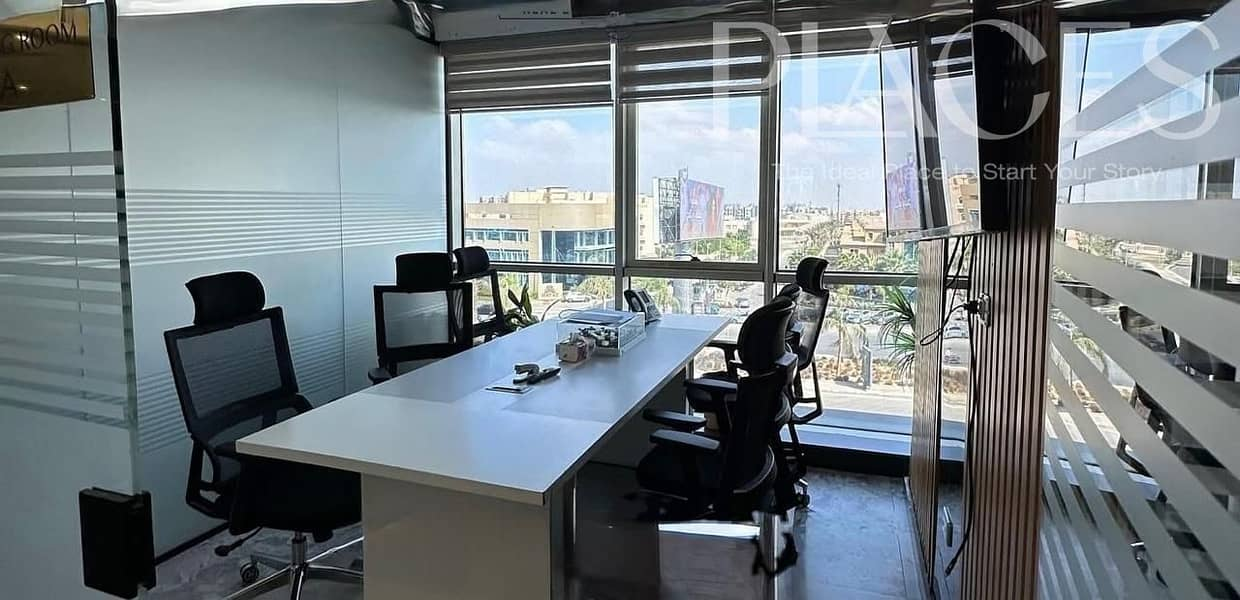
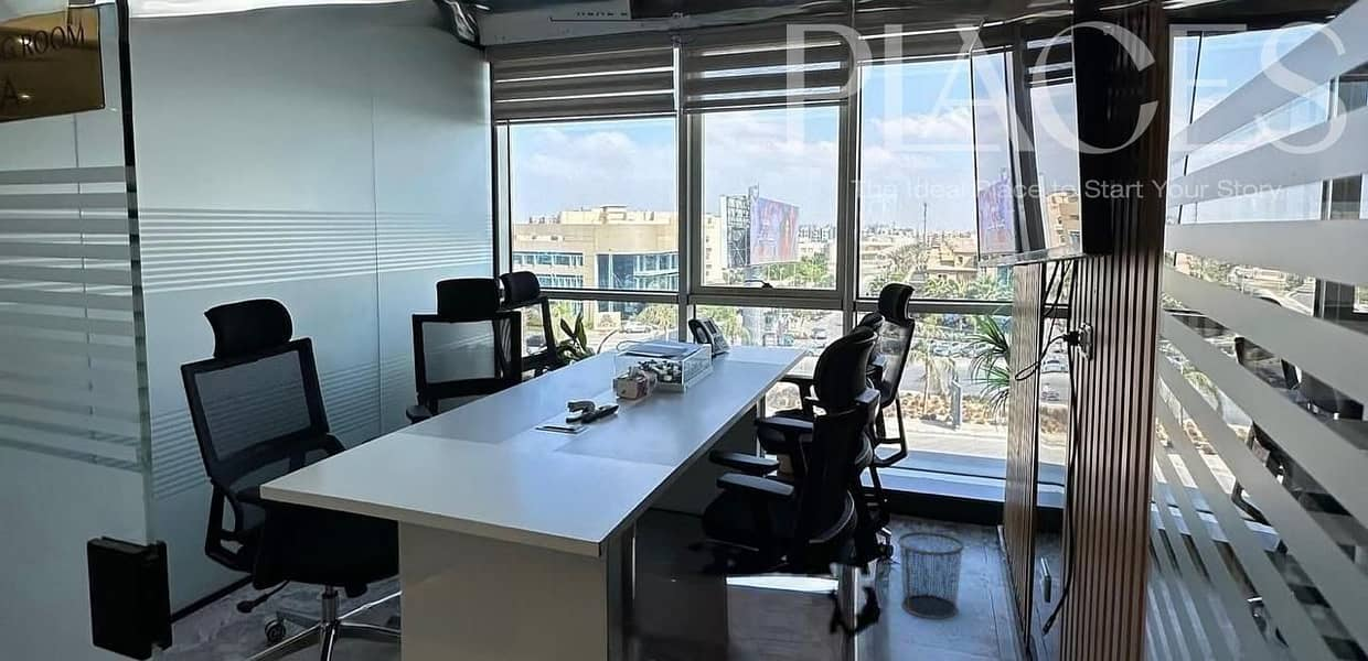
+ waste bin (930, 575)
